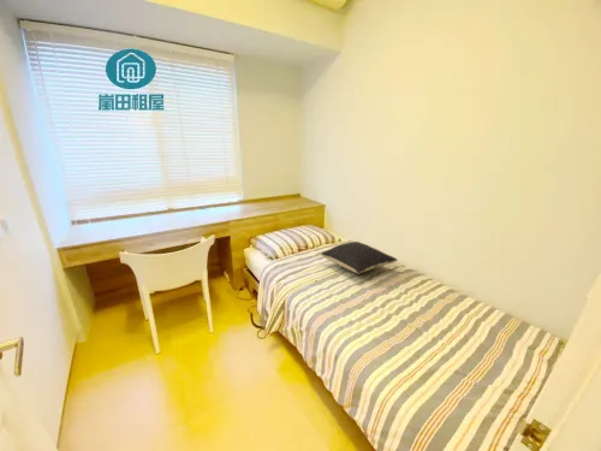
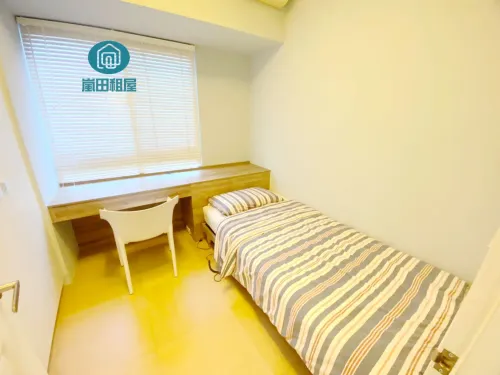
- pillow (357, 256)
